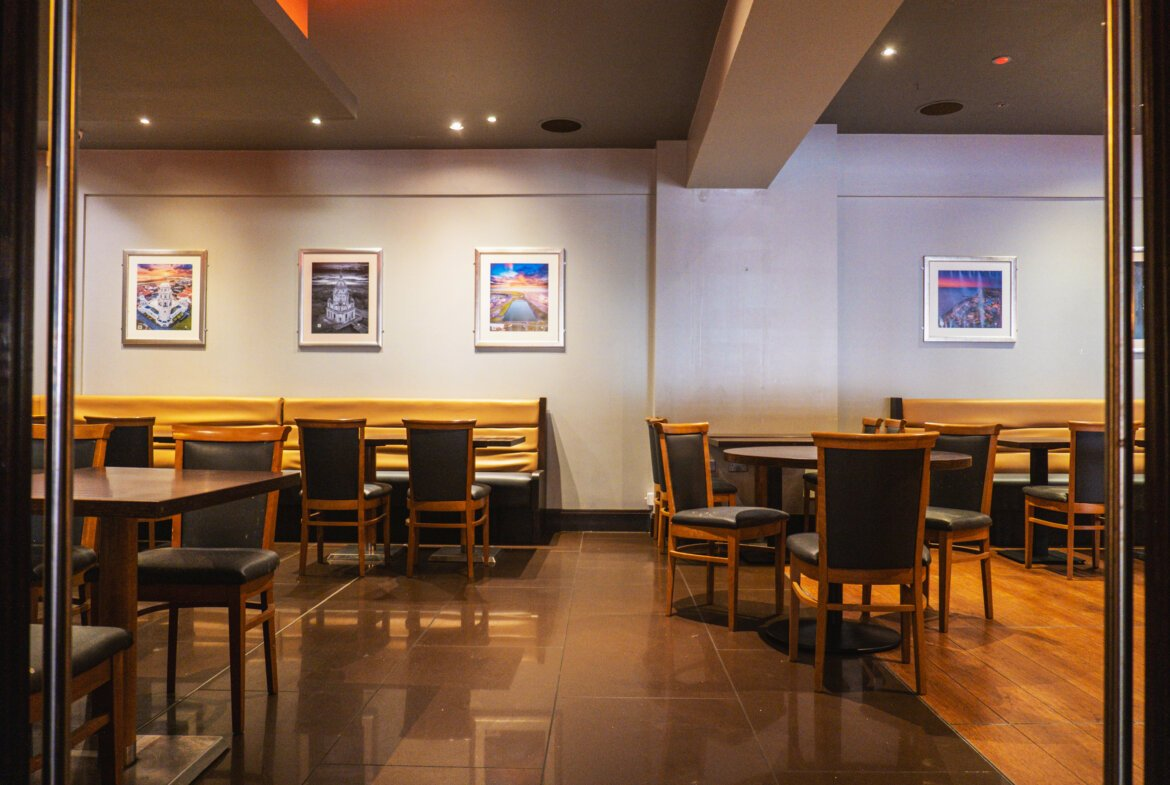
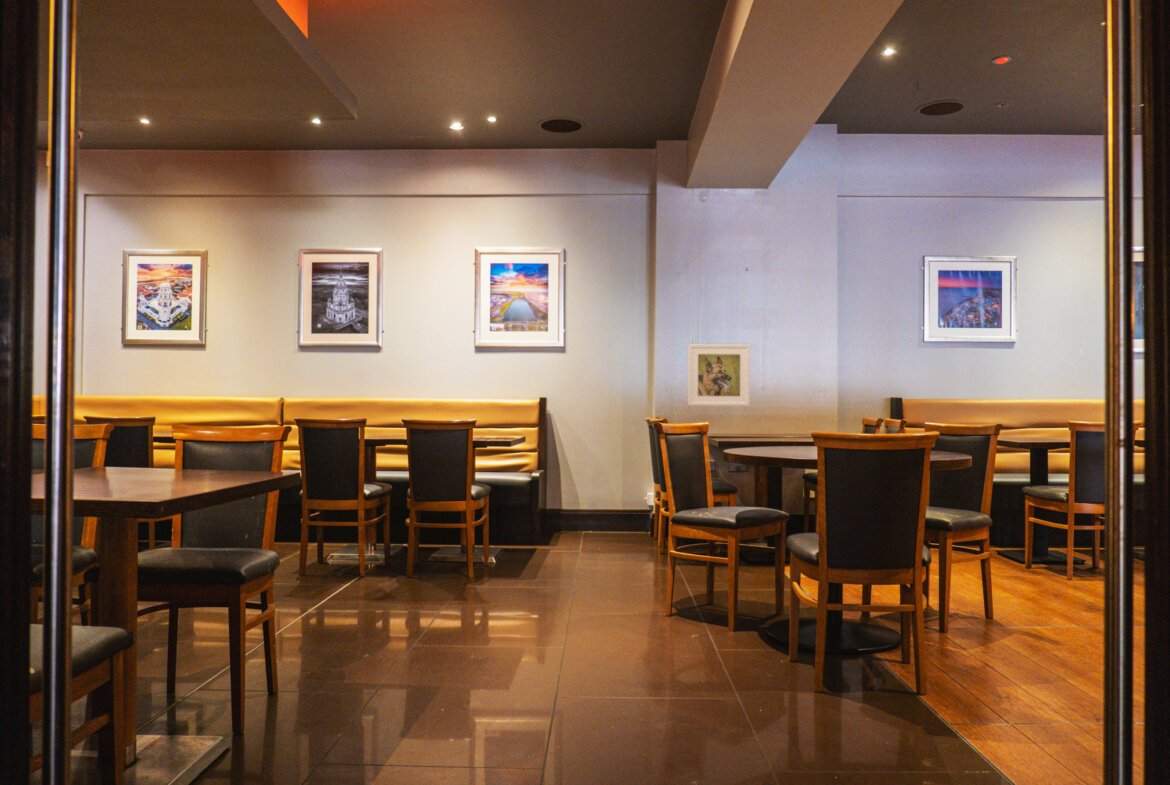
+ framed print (718, 375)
